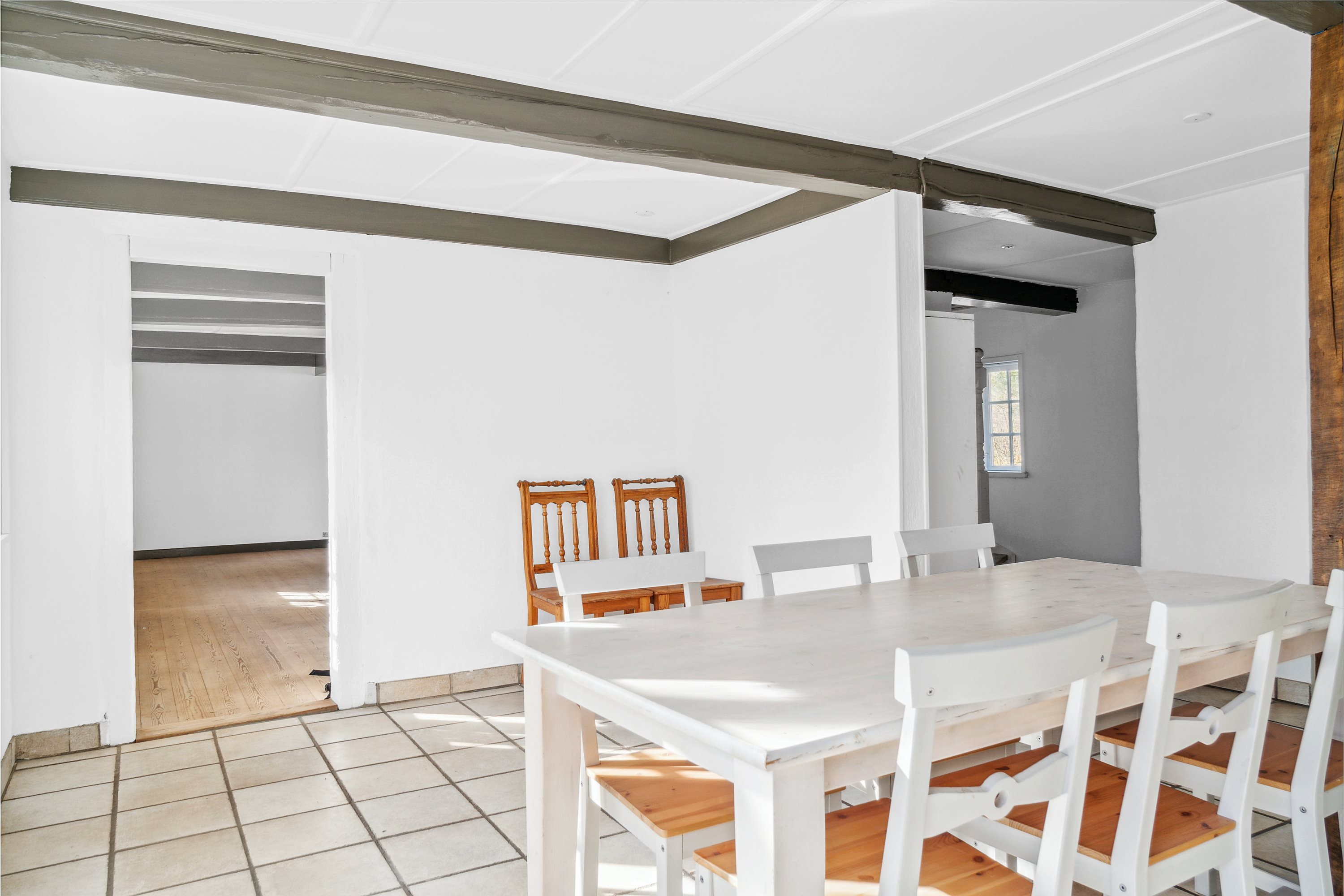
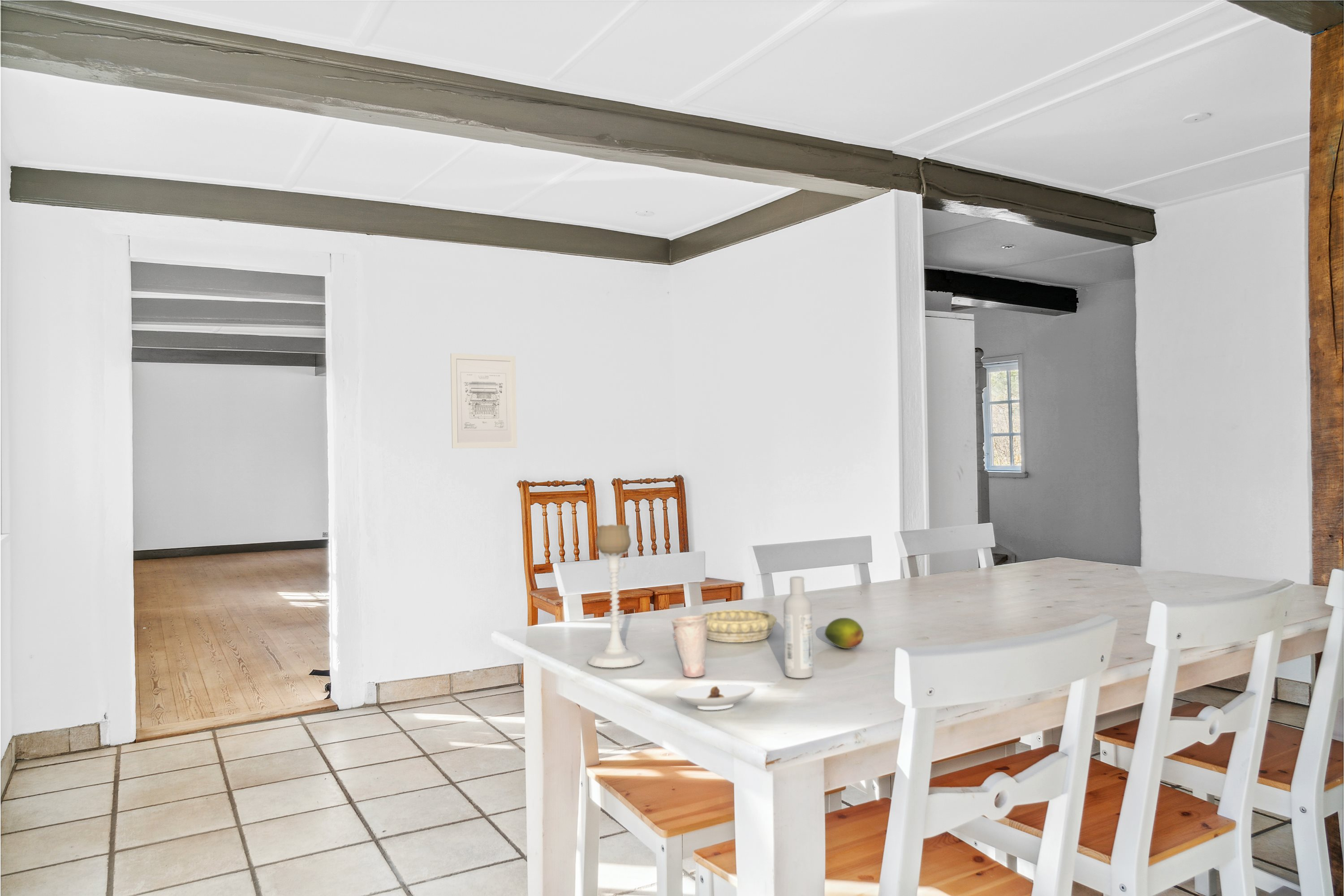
+ cup (690, 645)
+ candle holder (614, 593)
+ wall art (484, 401)
+ saucer (715, 697)
+ fruit (844, 633)
+ bottle (798, 626)
+ decorative bowl (736, 625)
